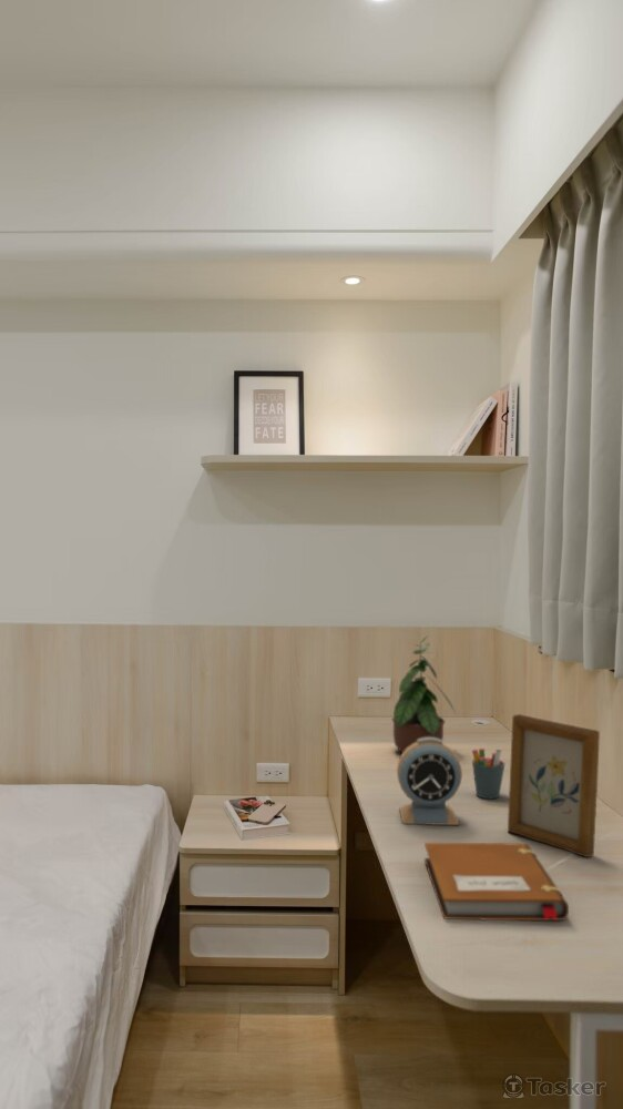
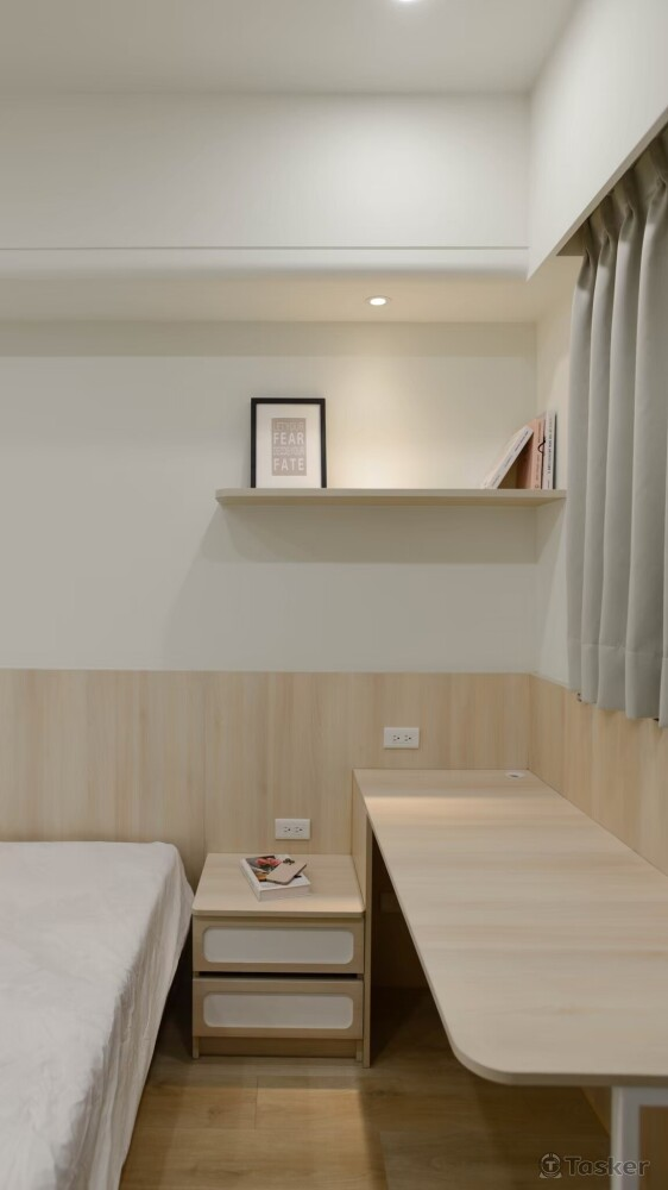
- alarm clock (429, 776)
- potted plant (422, 694)
- pen holder (488, 770)
- picture frame (550, 783)
- notebook (491, 879)
